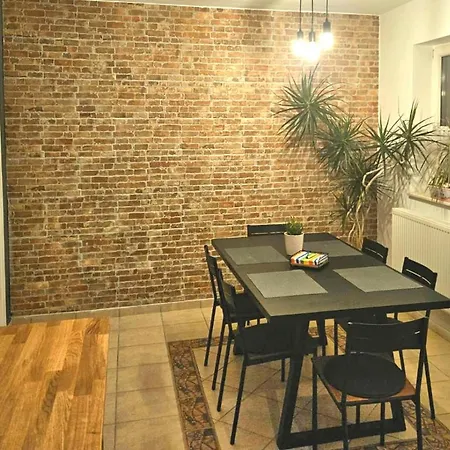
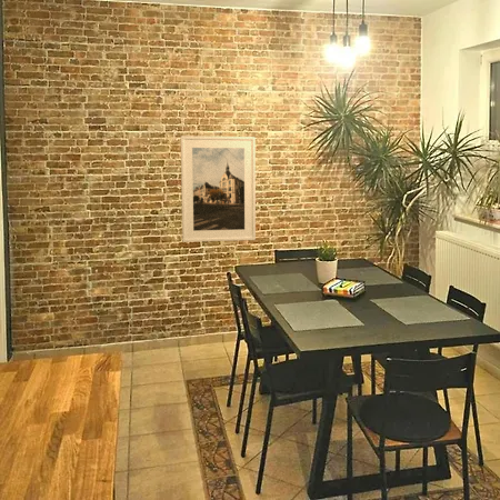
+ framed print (219, 189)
